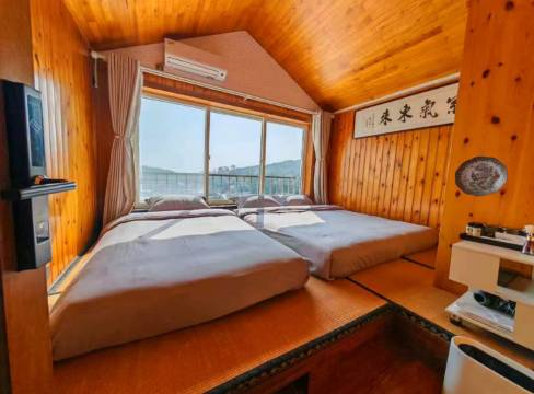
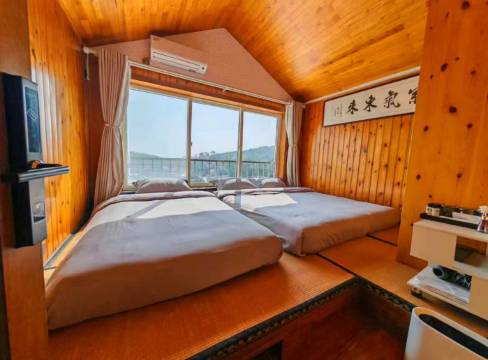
- decorative plate (479, 176)
